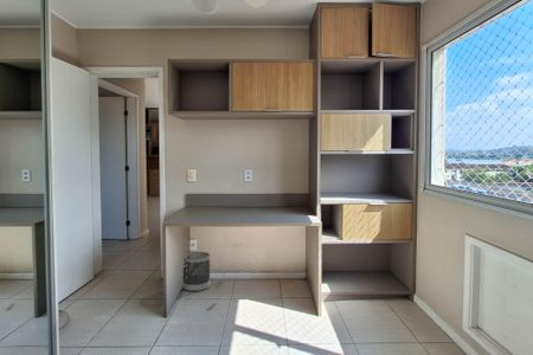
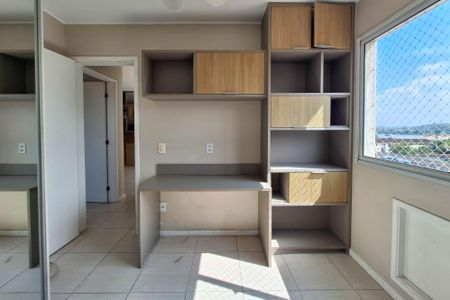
- wastebasket (197, 270)
